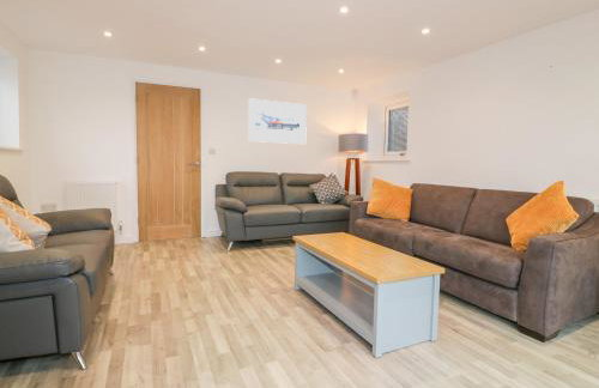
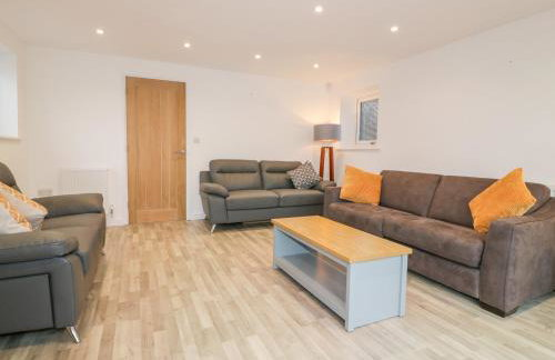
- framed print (278, 122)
